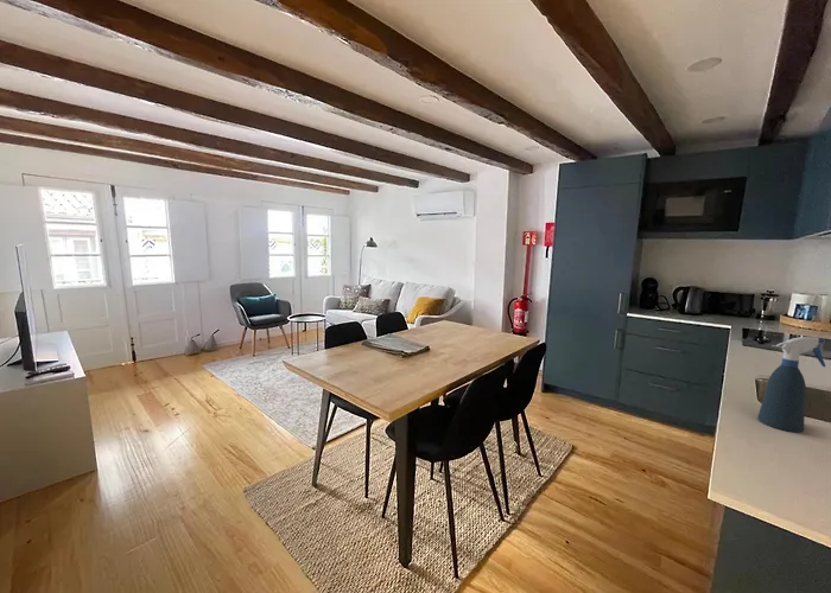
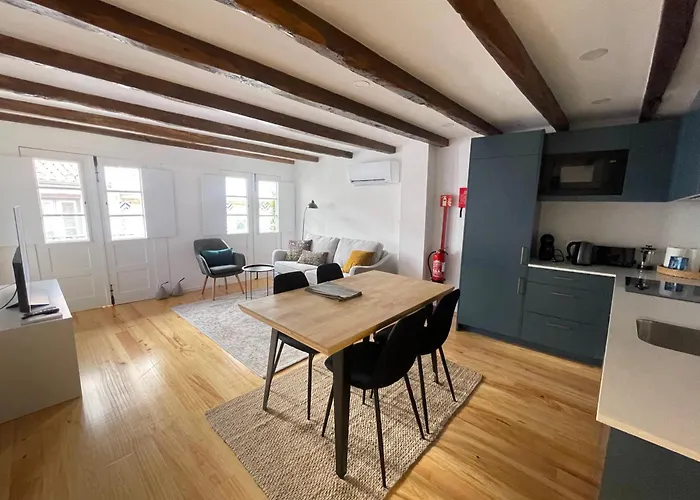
- spray bottle (788, 380)
